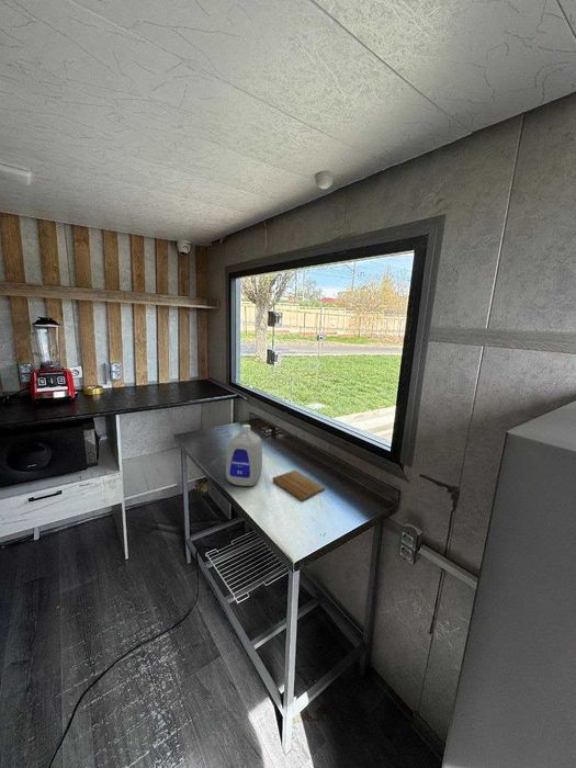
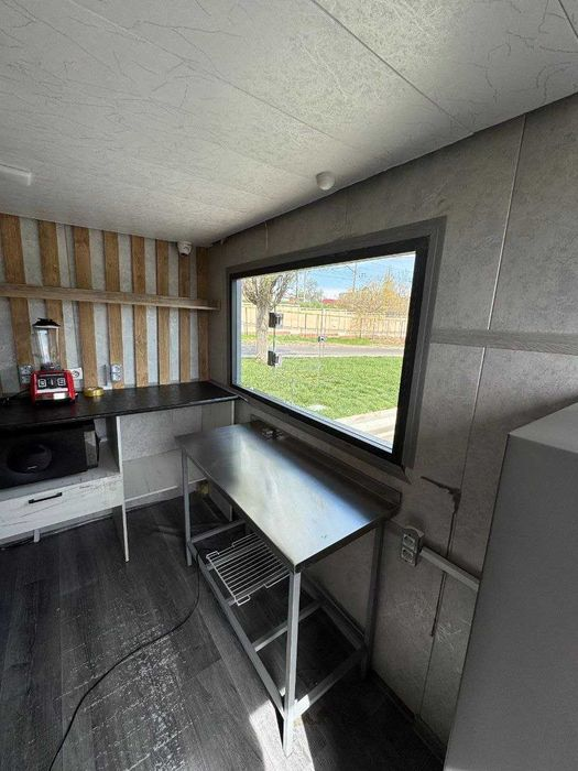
- cutting board (297, 484)
- bottle (245, 453)
